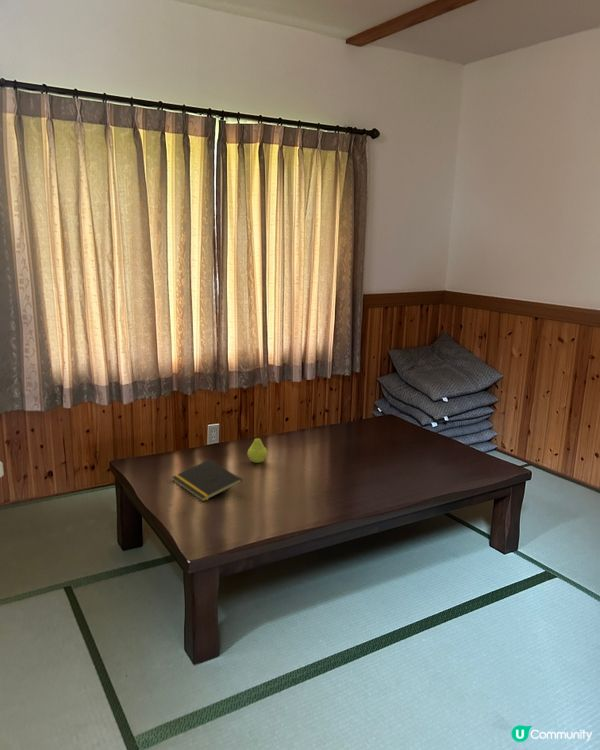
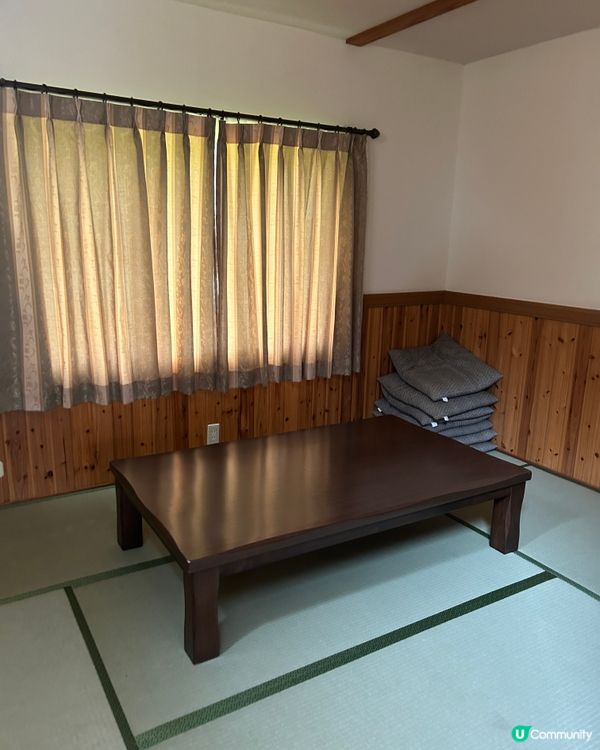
- notepad (206, 479)
- fruit (257, 448)
